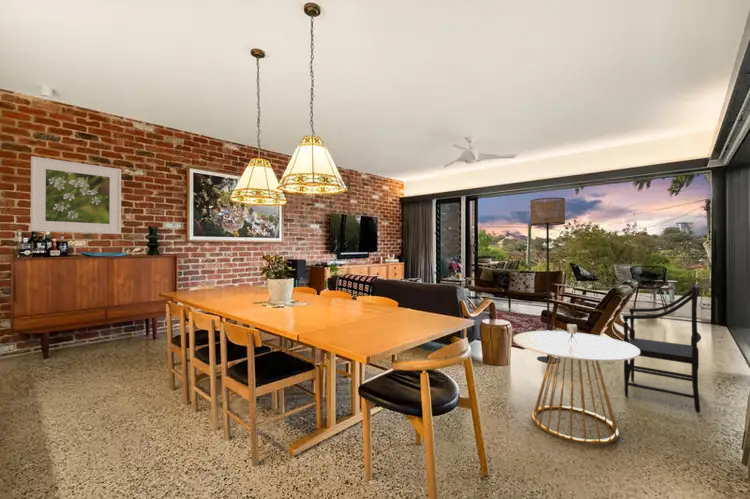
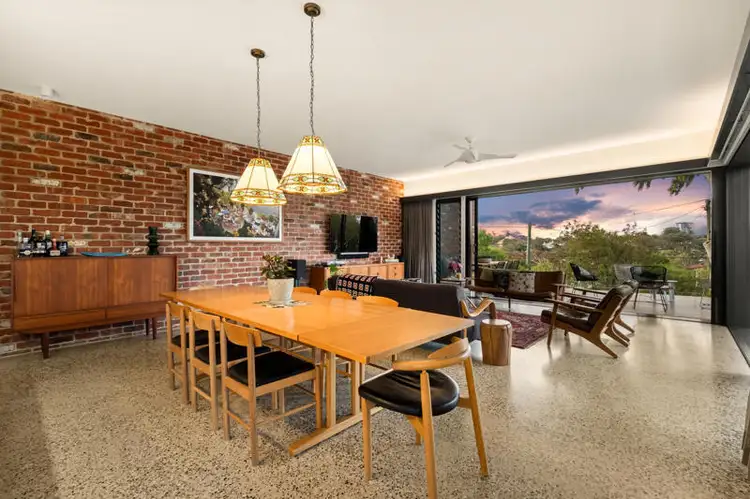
- floor lamp (547, 279)
- armchair (660, 341)
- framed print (79, 197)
- side table (572, 374)
